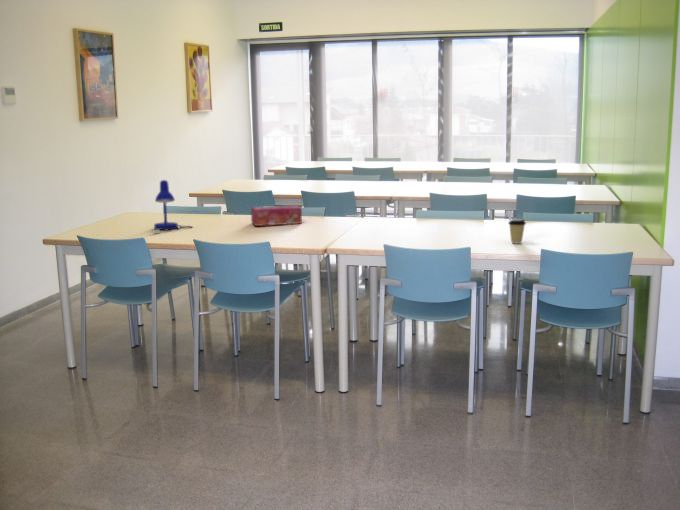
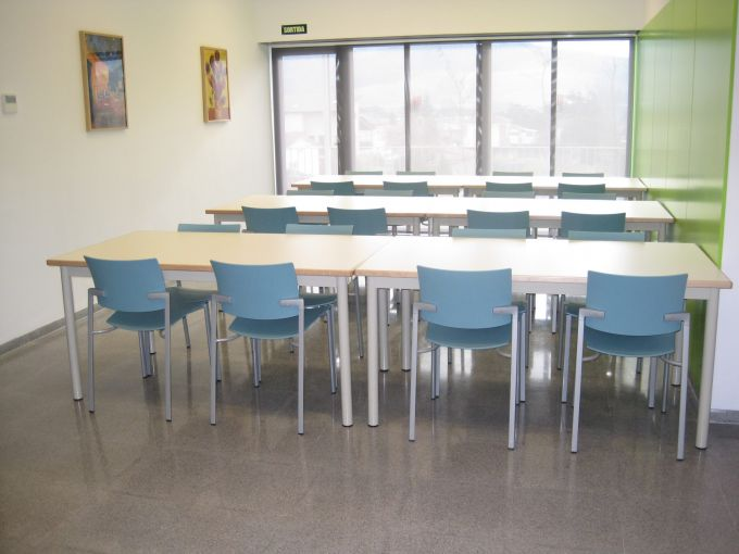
- tissue box (276, 215)
- coffee cup (516, 231)
- desk lamp (170, 201)
